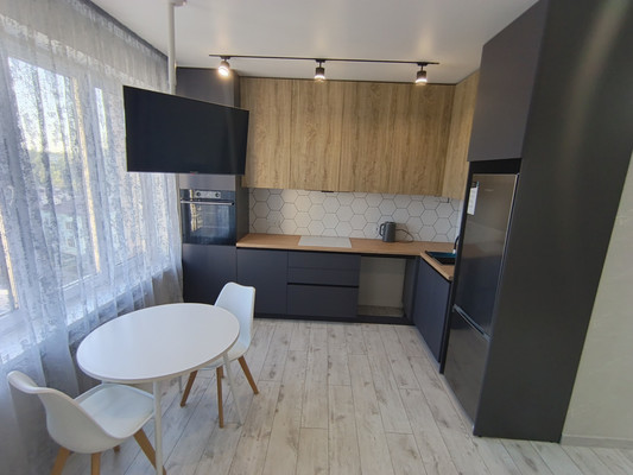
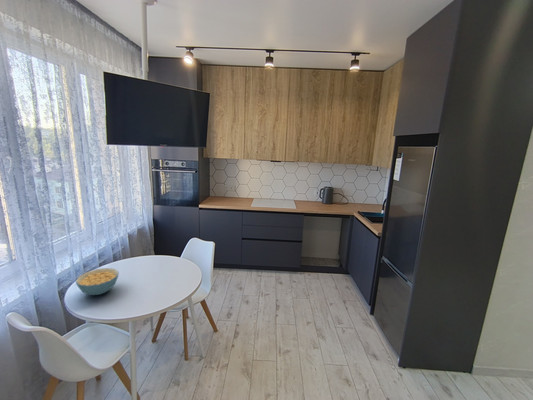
+ cereal bowl (98, 284)
